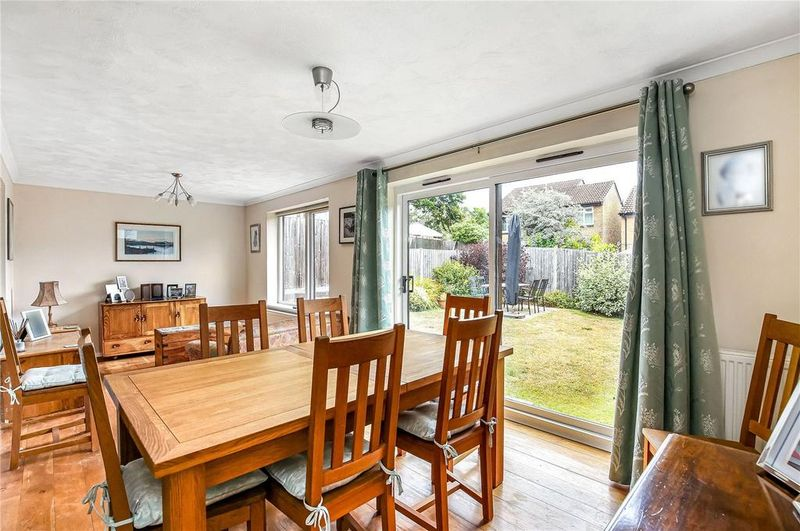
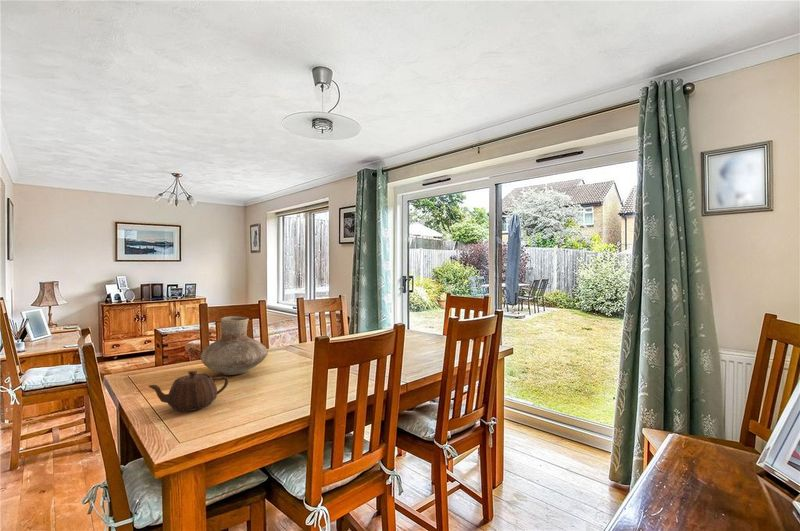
+ vase (235, 344)
+ teapot (190, 389)
